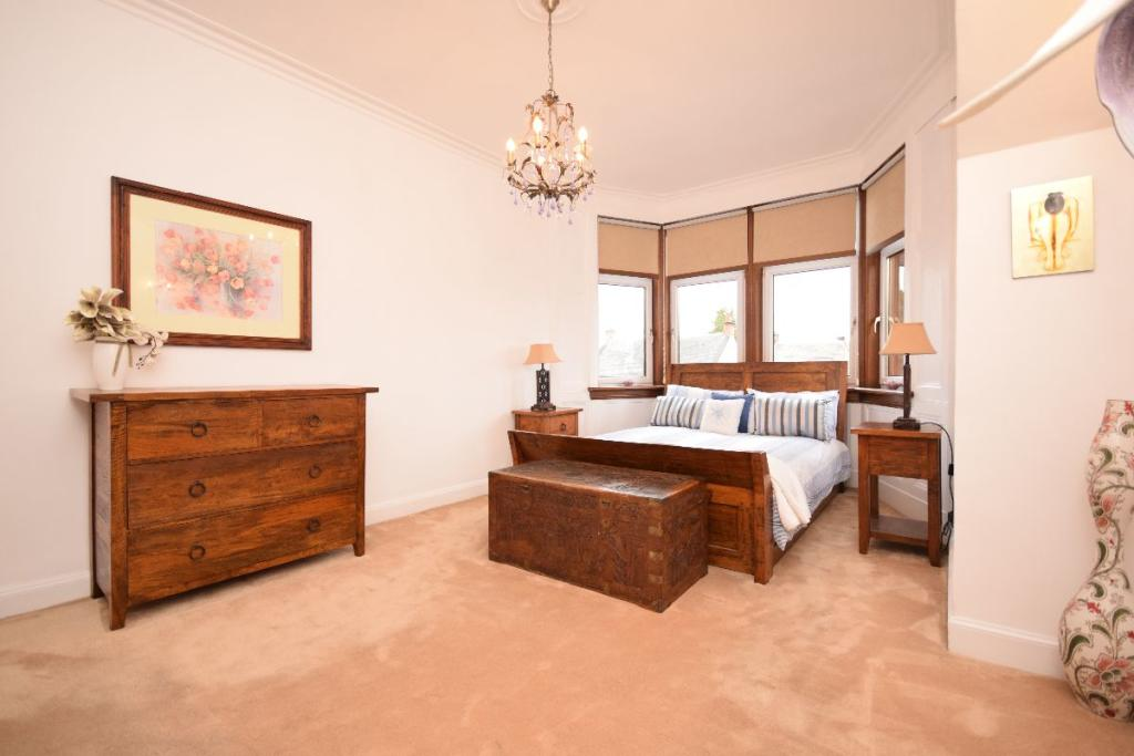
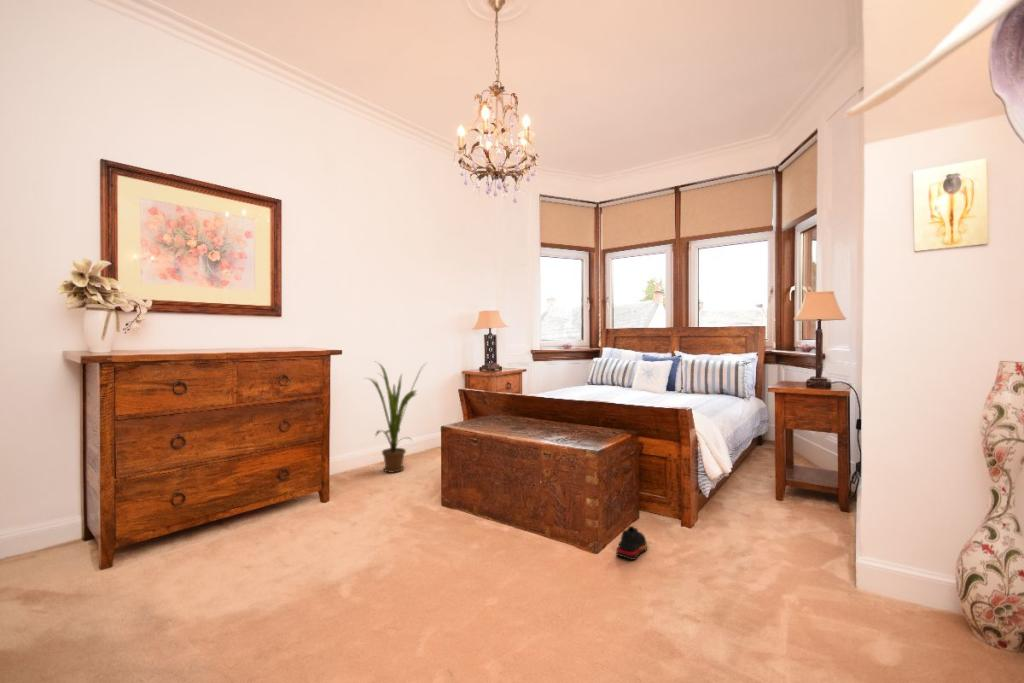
+ shoe (632, 538)
+ house plant (387, 415)
